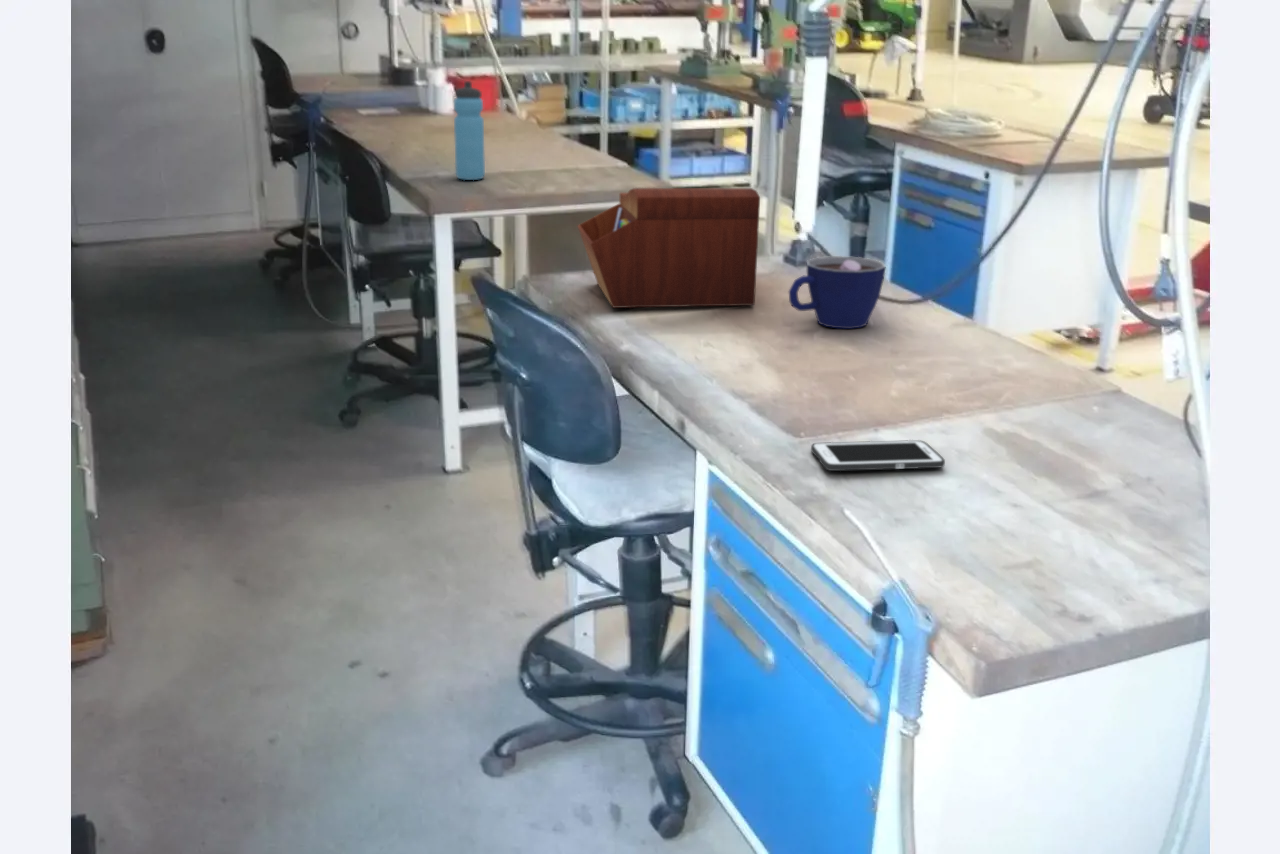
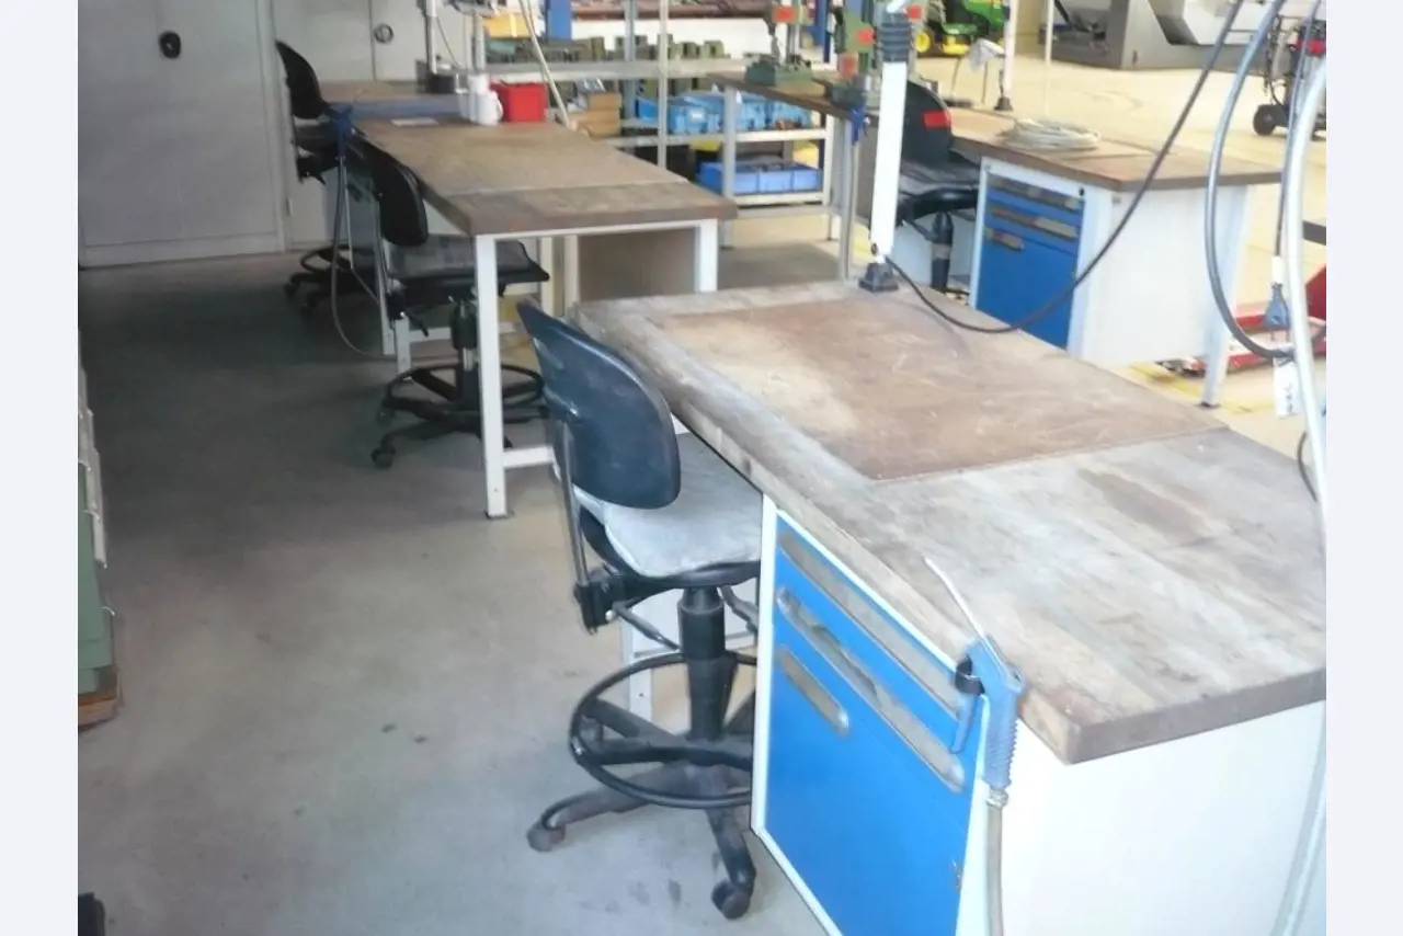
- water bottle (469, 130)
- cell phone (876, 455)
- sewing box (663, 240)
- cup (832, 293)
